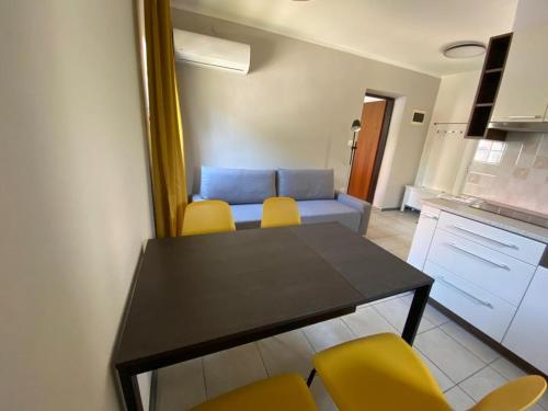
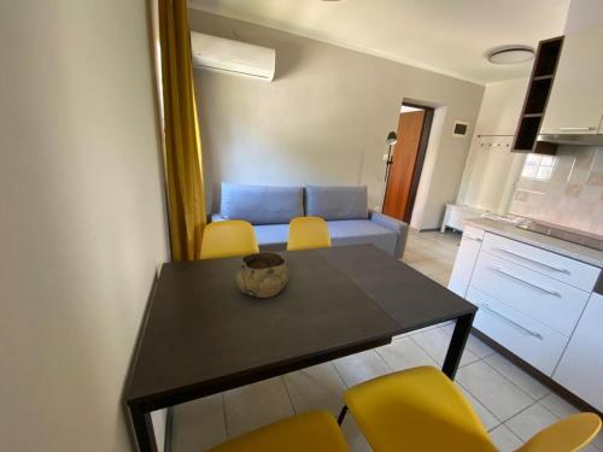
+ decorative bowl (263, 275)
